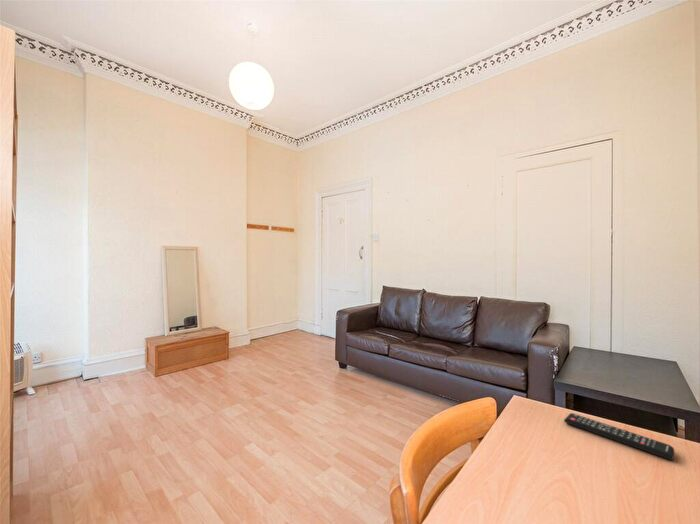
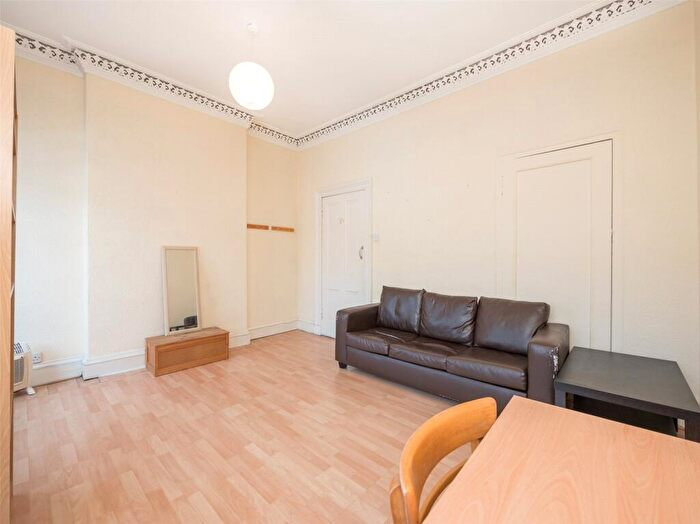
- remote control (614, 434)
